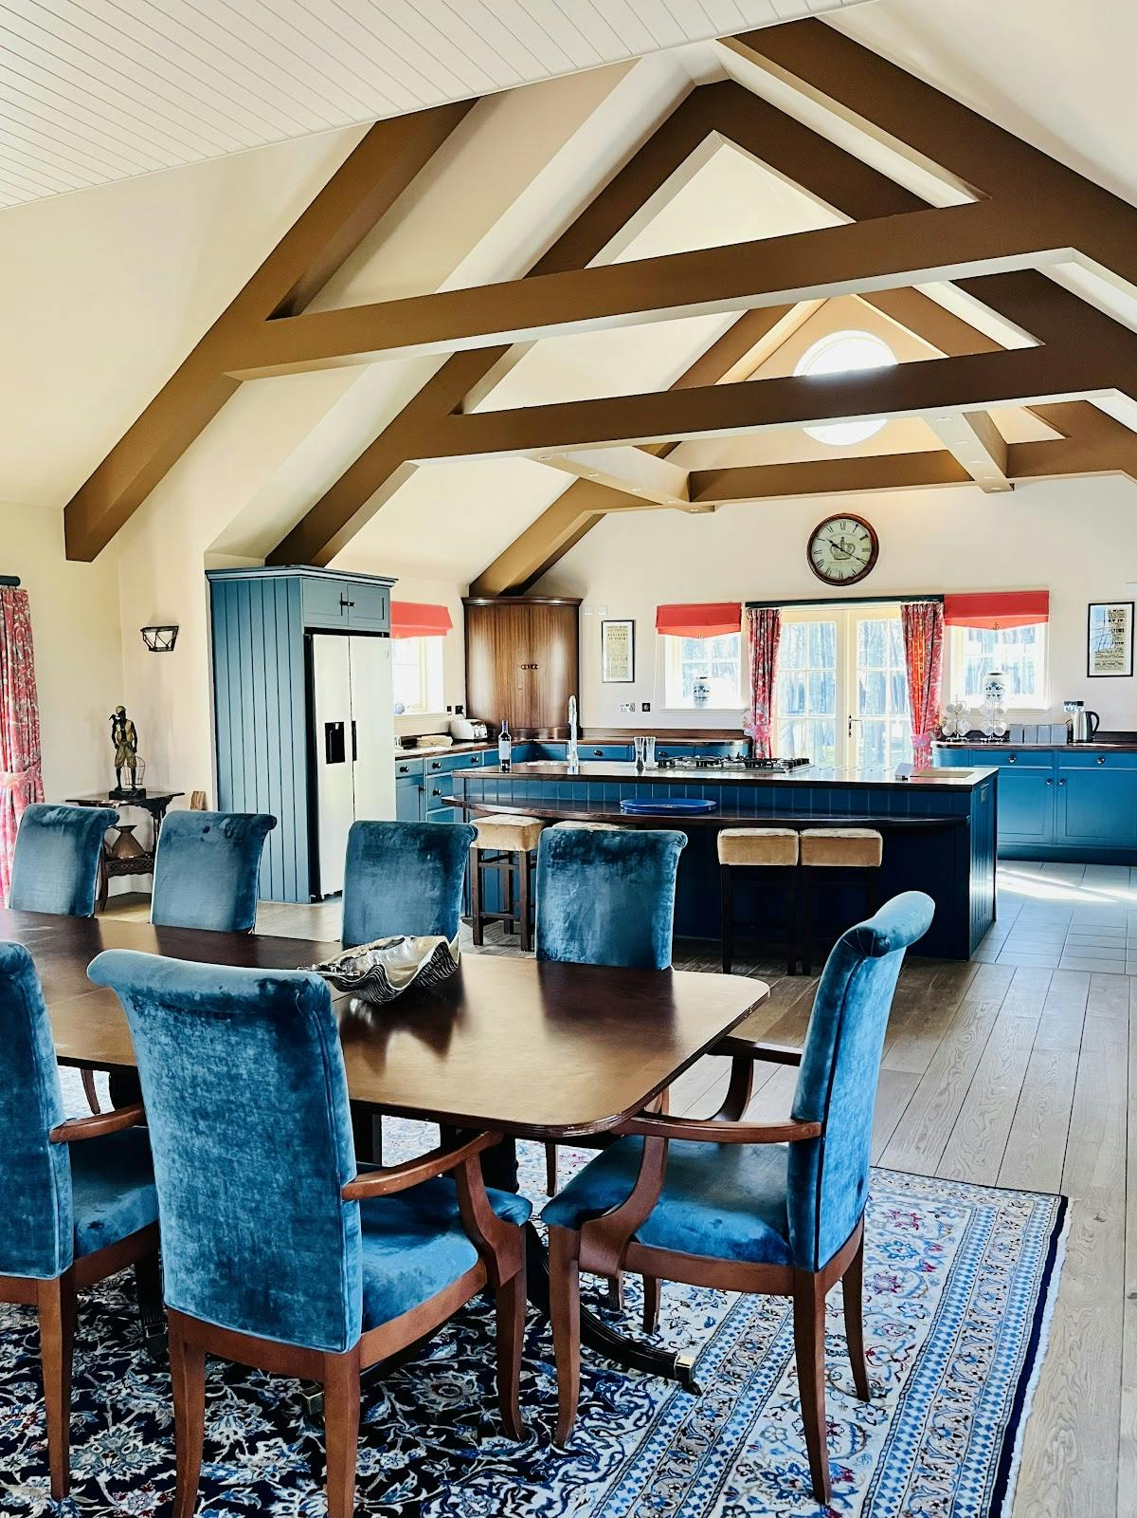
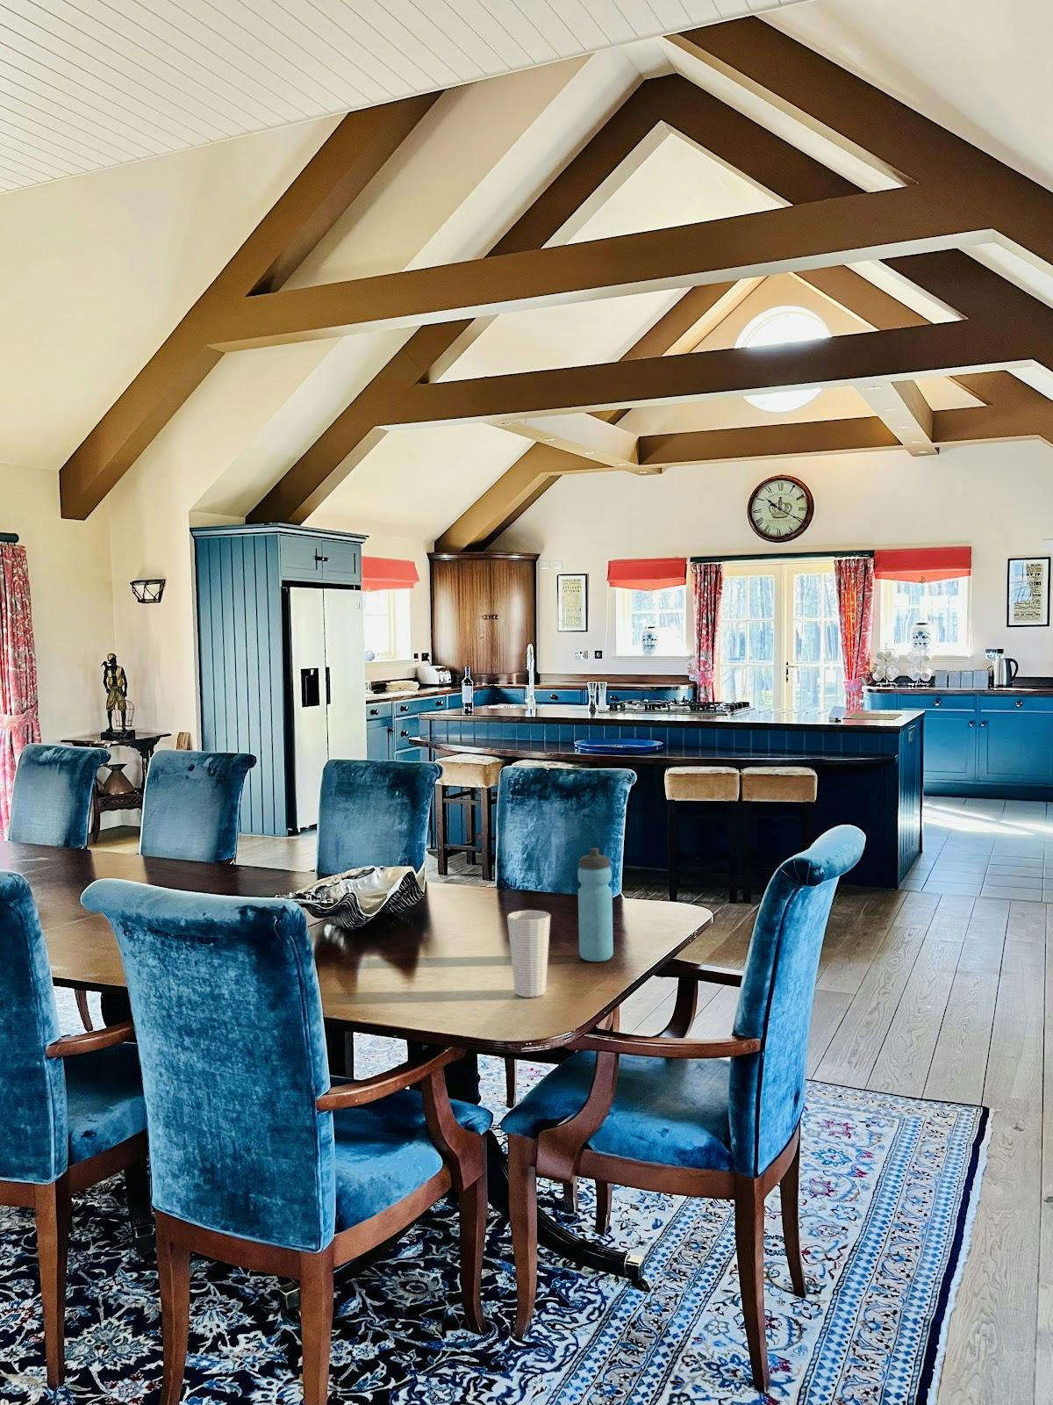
+ cup (529, 954)
+ water bottle (595, 903)
